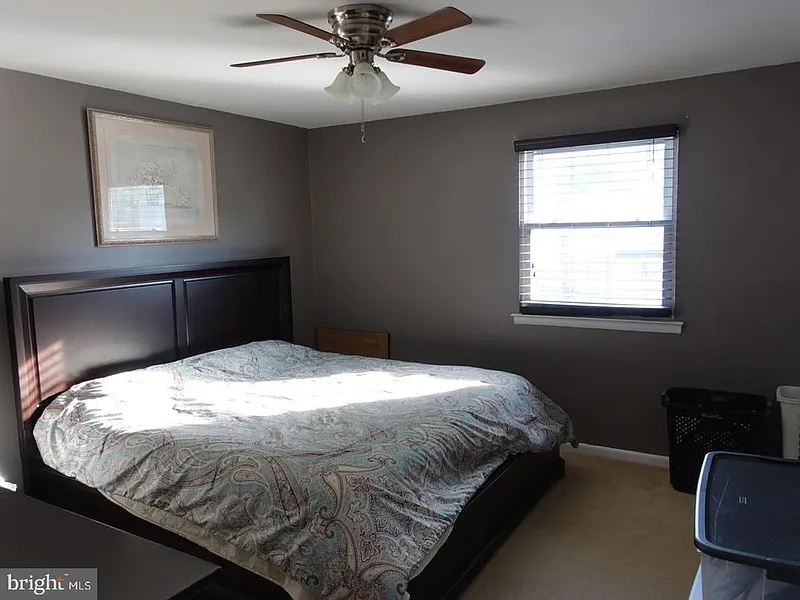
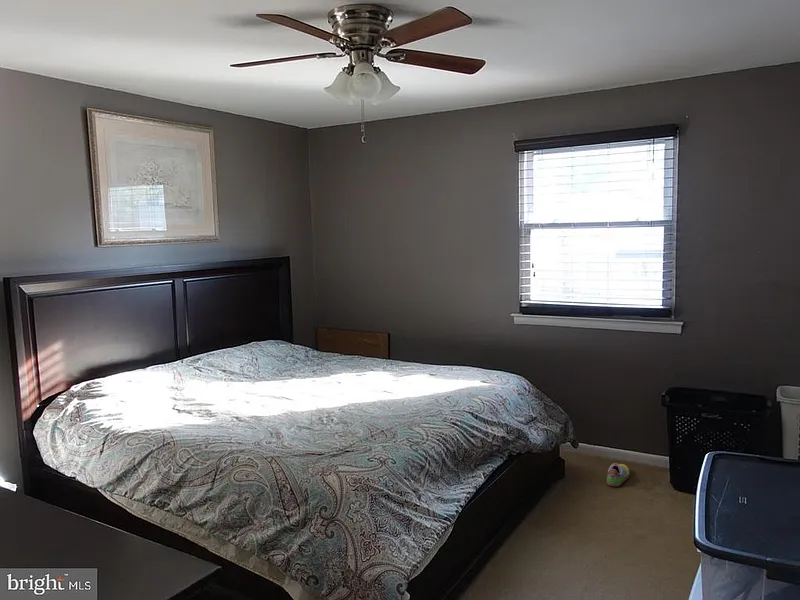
+ shoe (618, 470)
